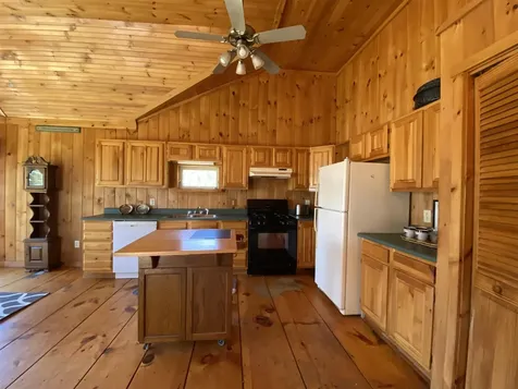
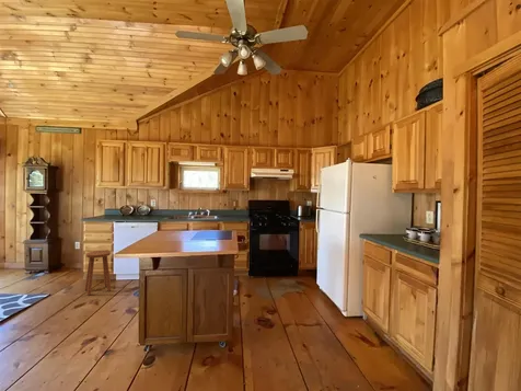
+ stool (103, 269)
